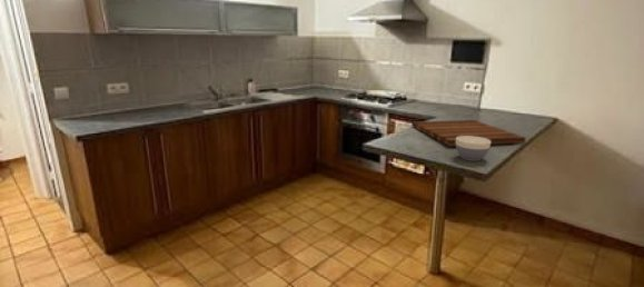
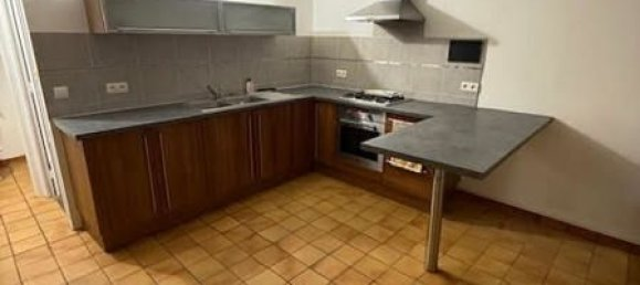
- bowl (472, 149)
- cutting board (463, 131)
